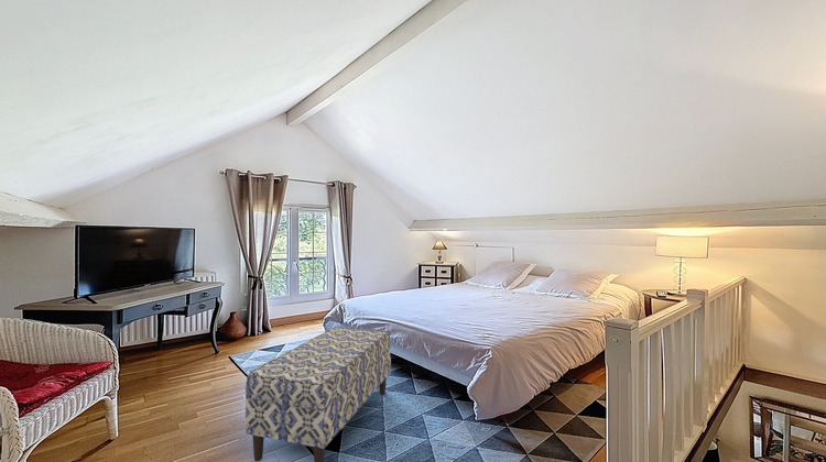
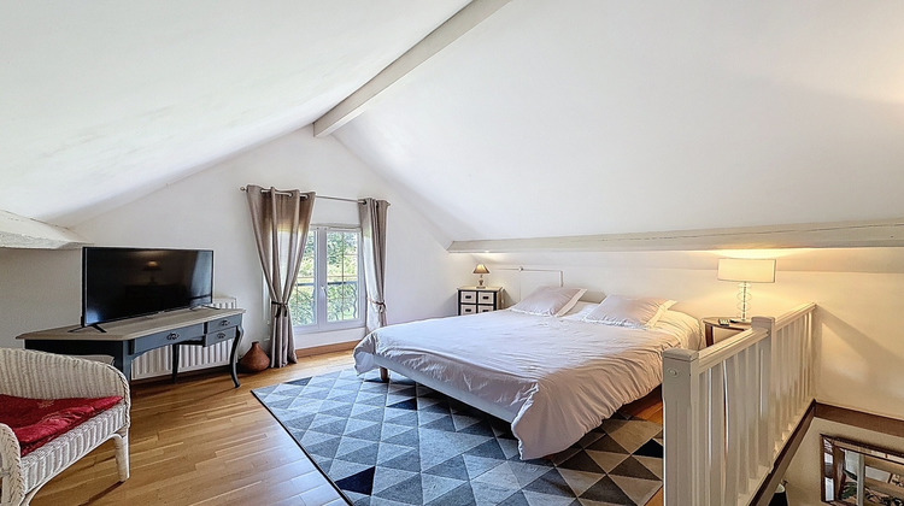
- bench (330, 384)
